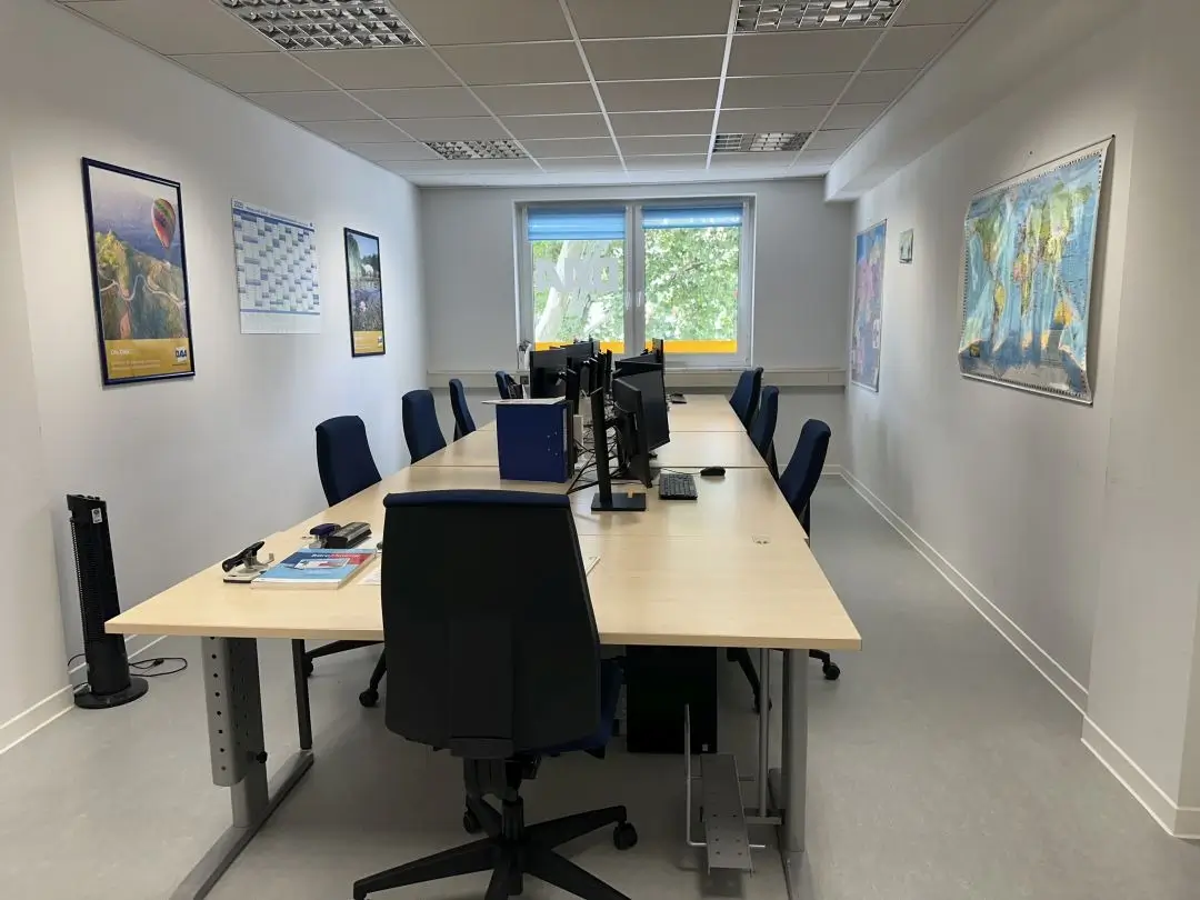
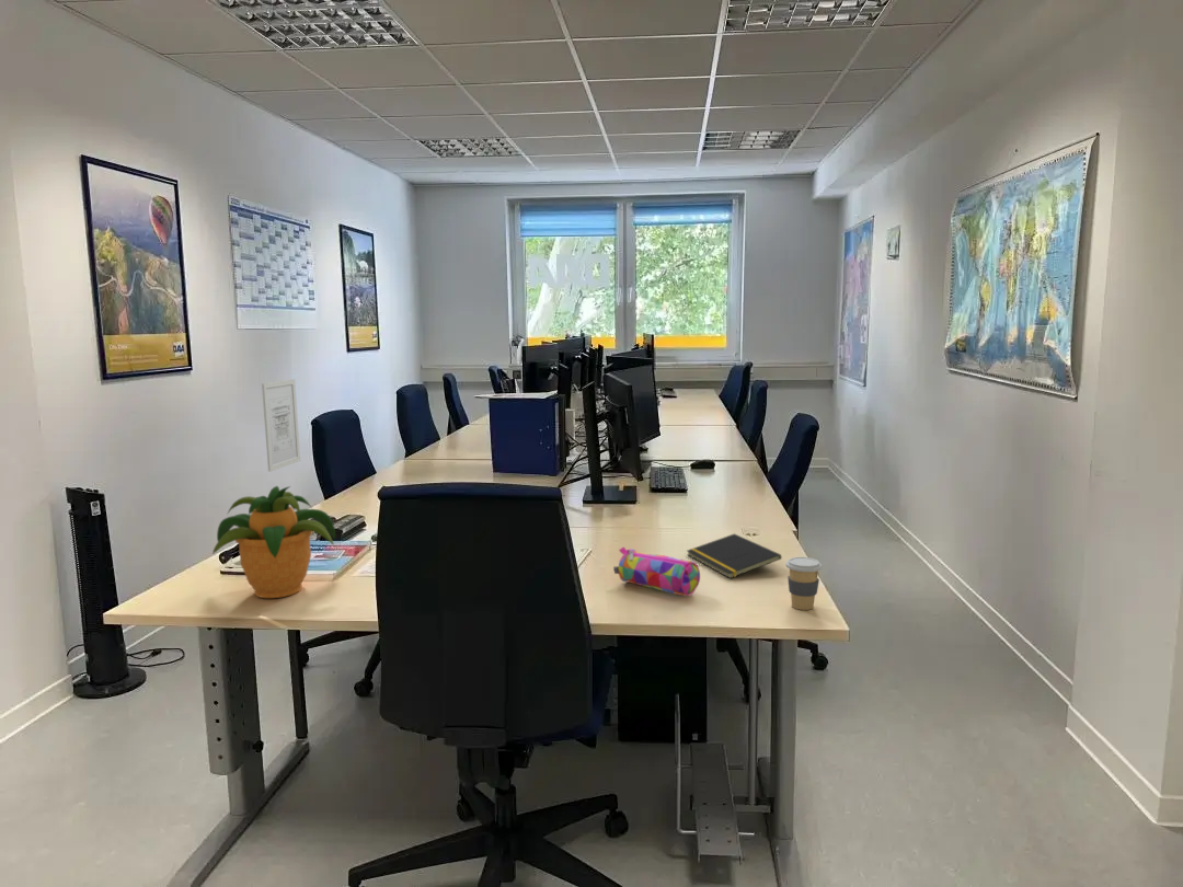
+ pencil case (656, 571)
+ notepad (732, 554)
+ coffee cup (803, 584)
+ wall art (282, 424)
+ potted plant (274, 540)
